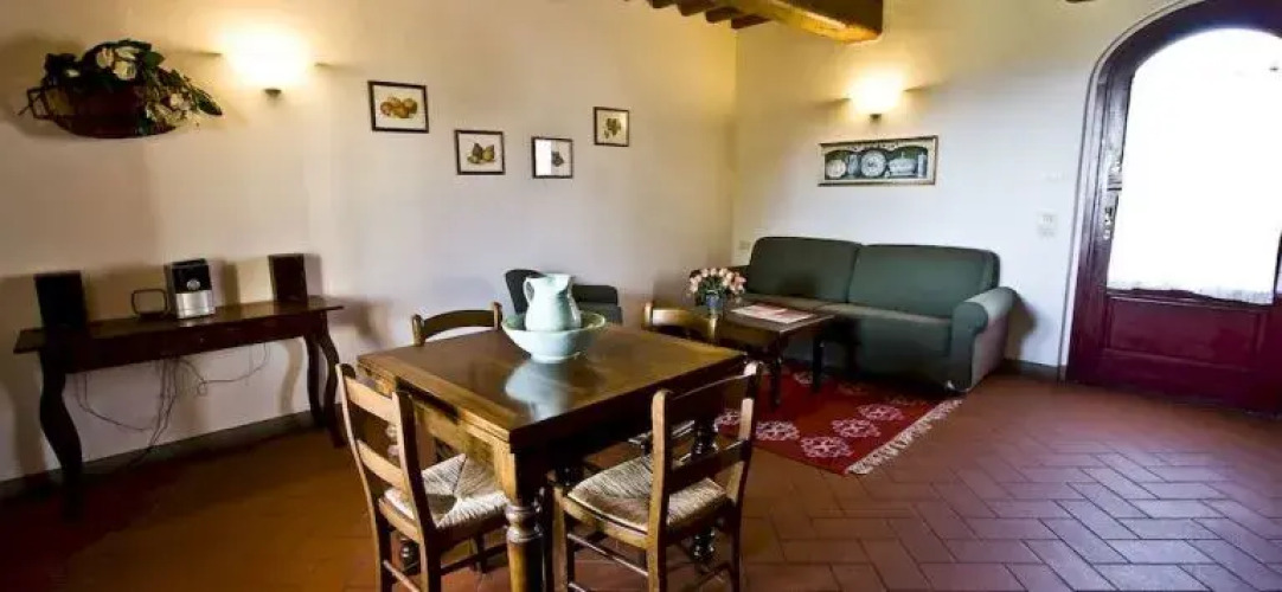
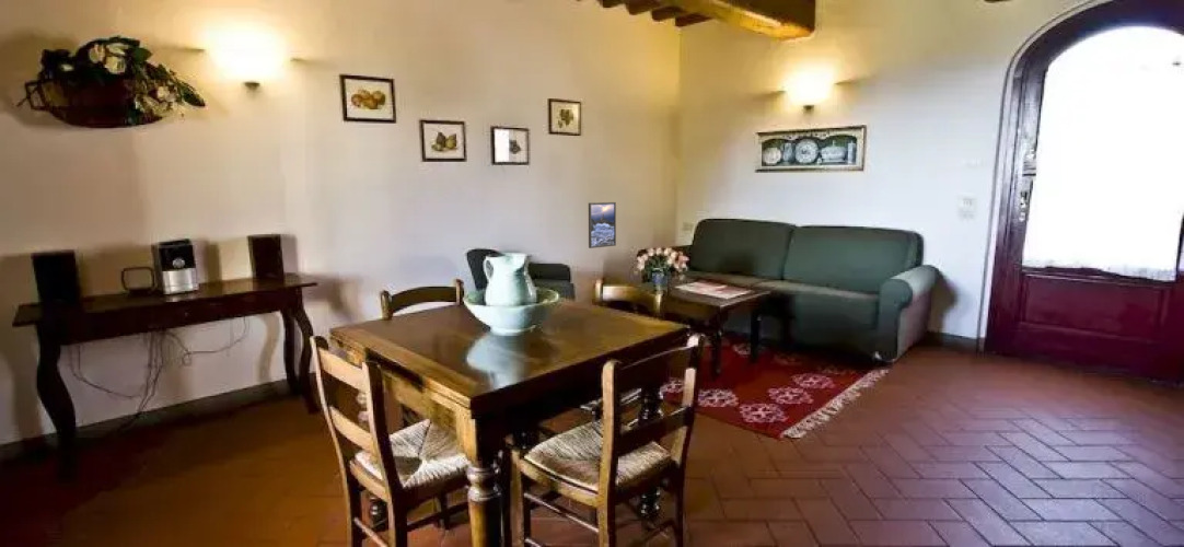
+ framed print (602, 224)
